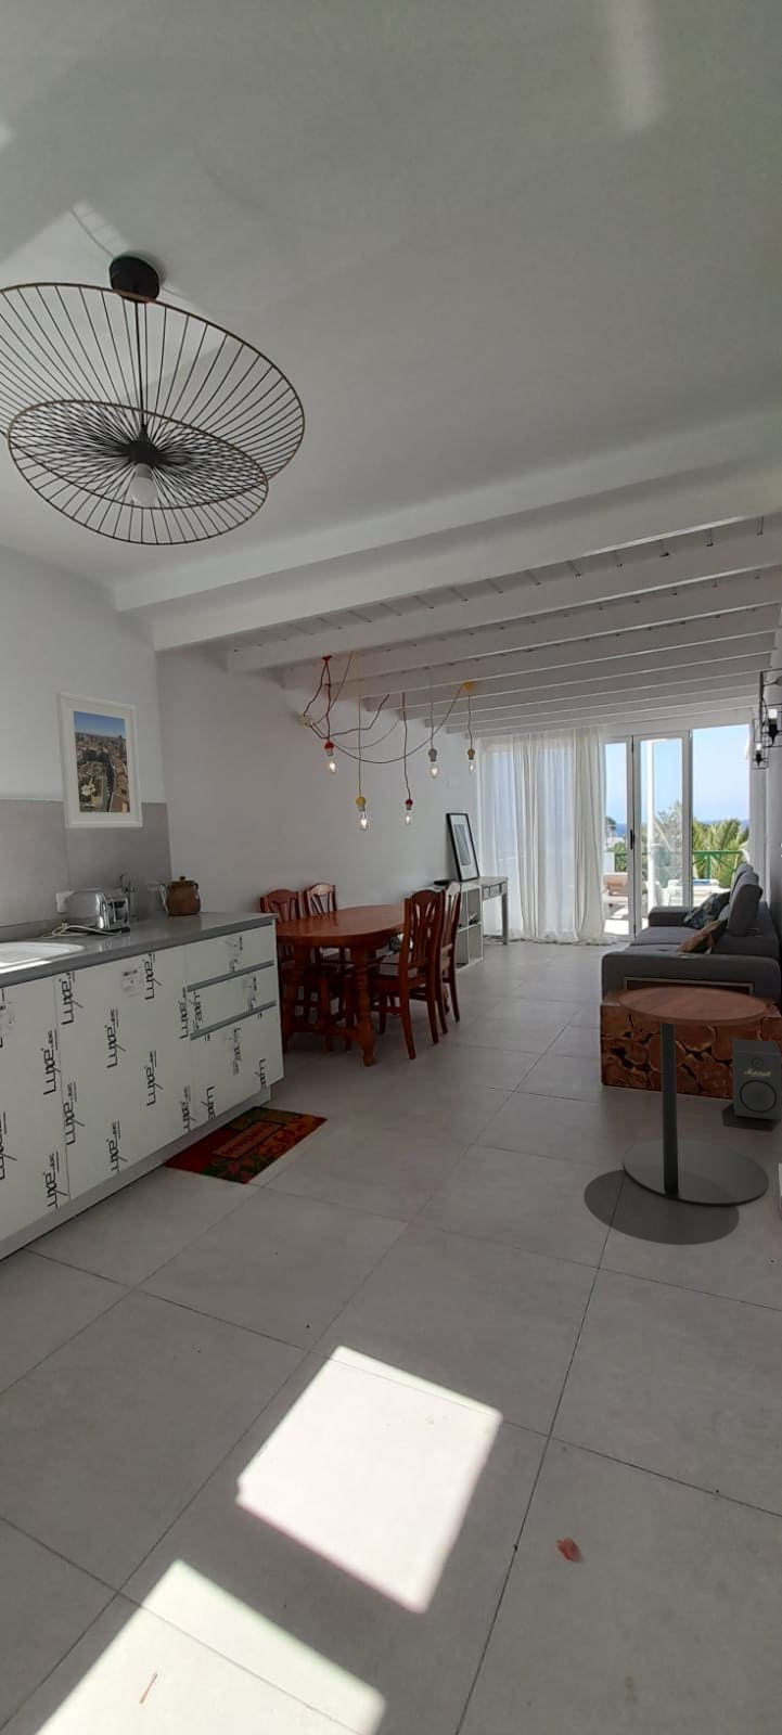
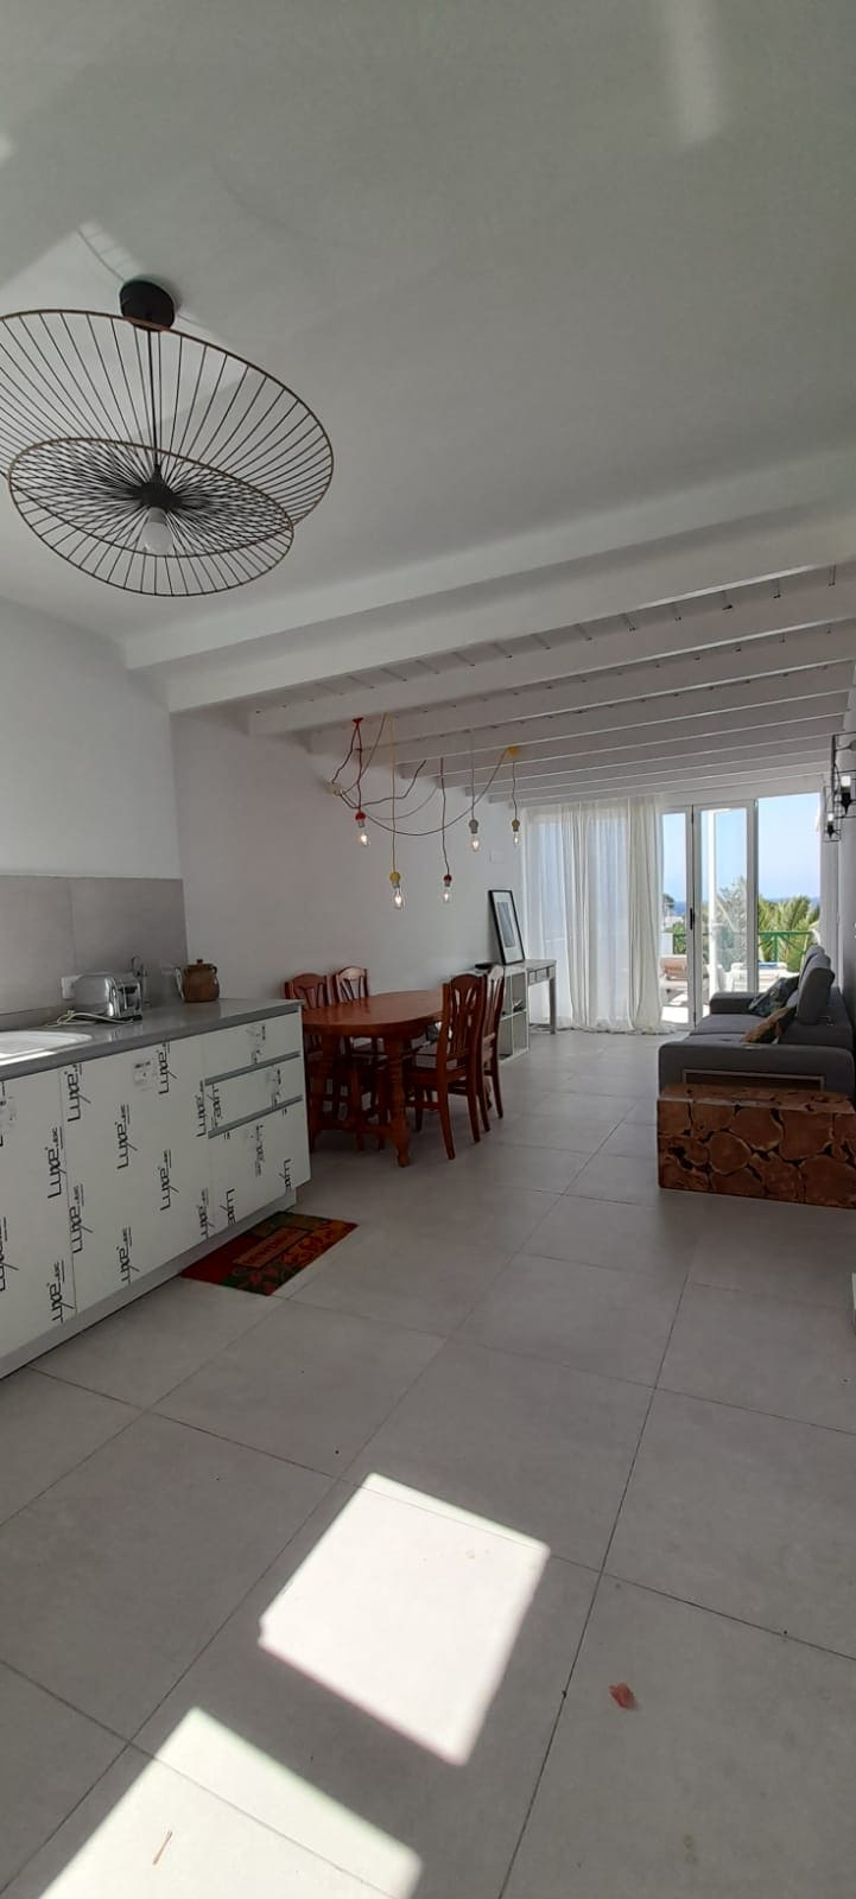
- speaker (755, 1079)
- side table (676, 1087)
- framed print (102, 763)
